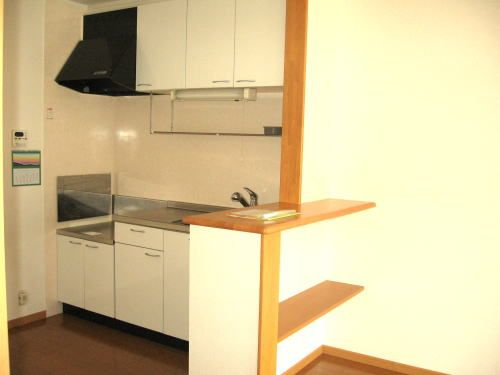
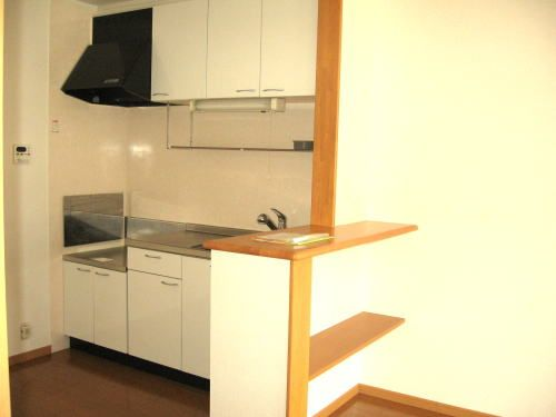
- calendar (26, 167)
